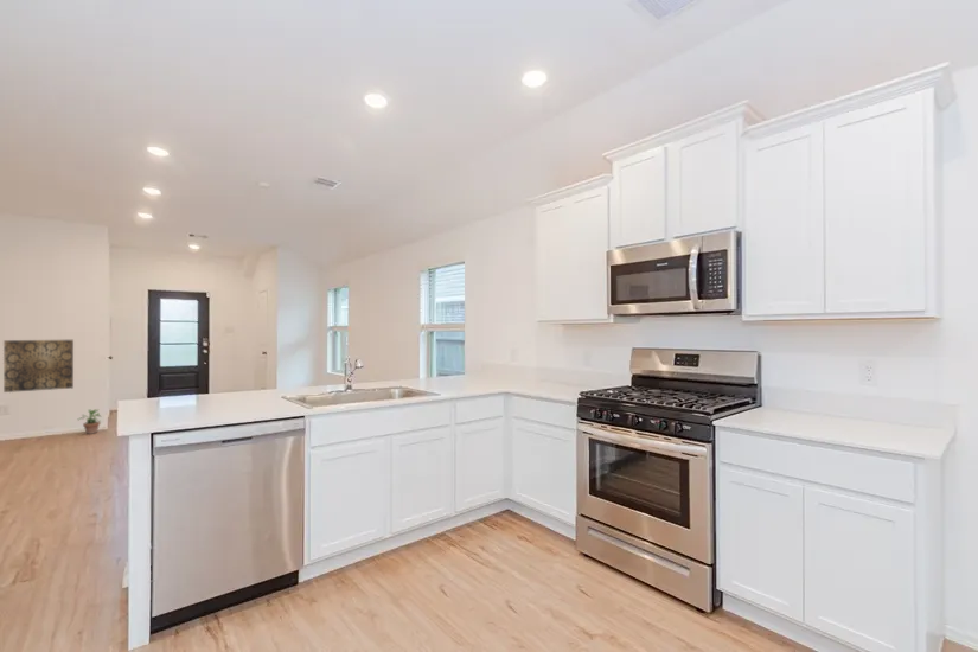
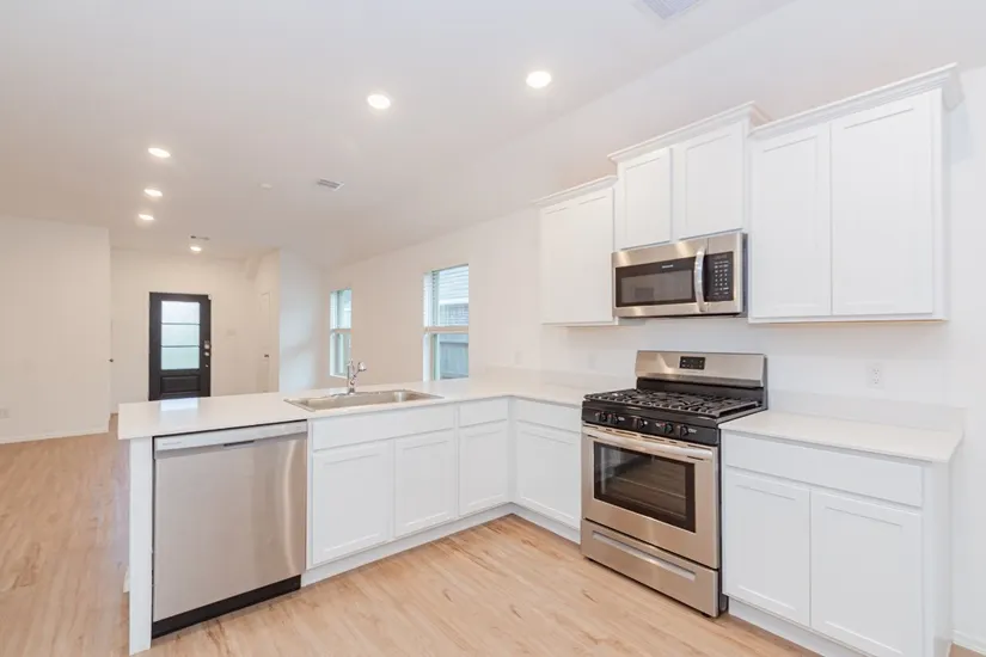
- wall art (39, 364)
- potted plant (89, 421)
